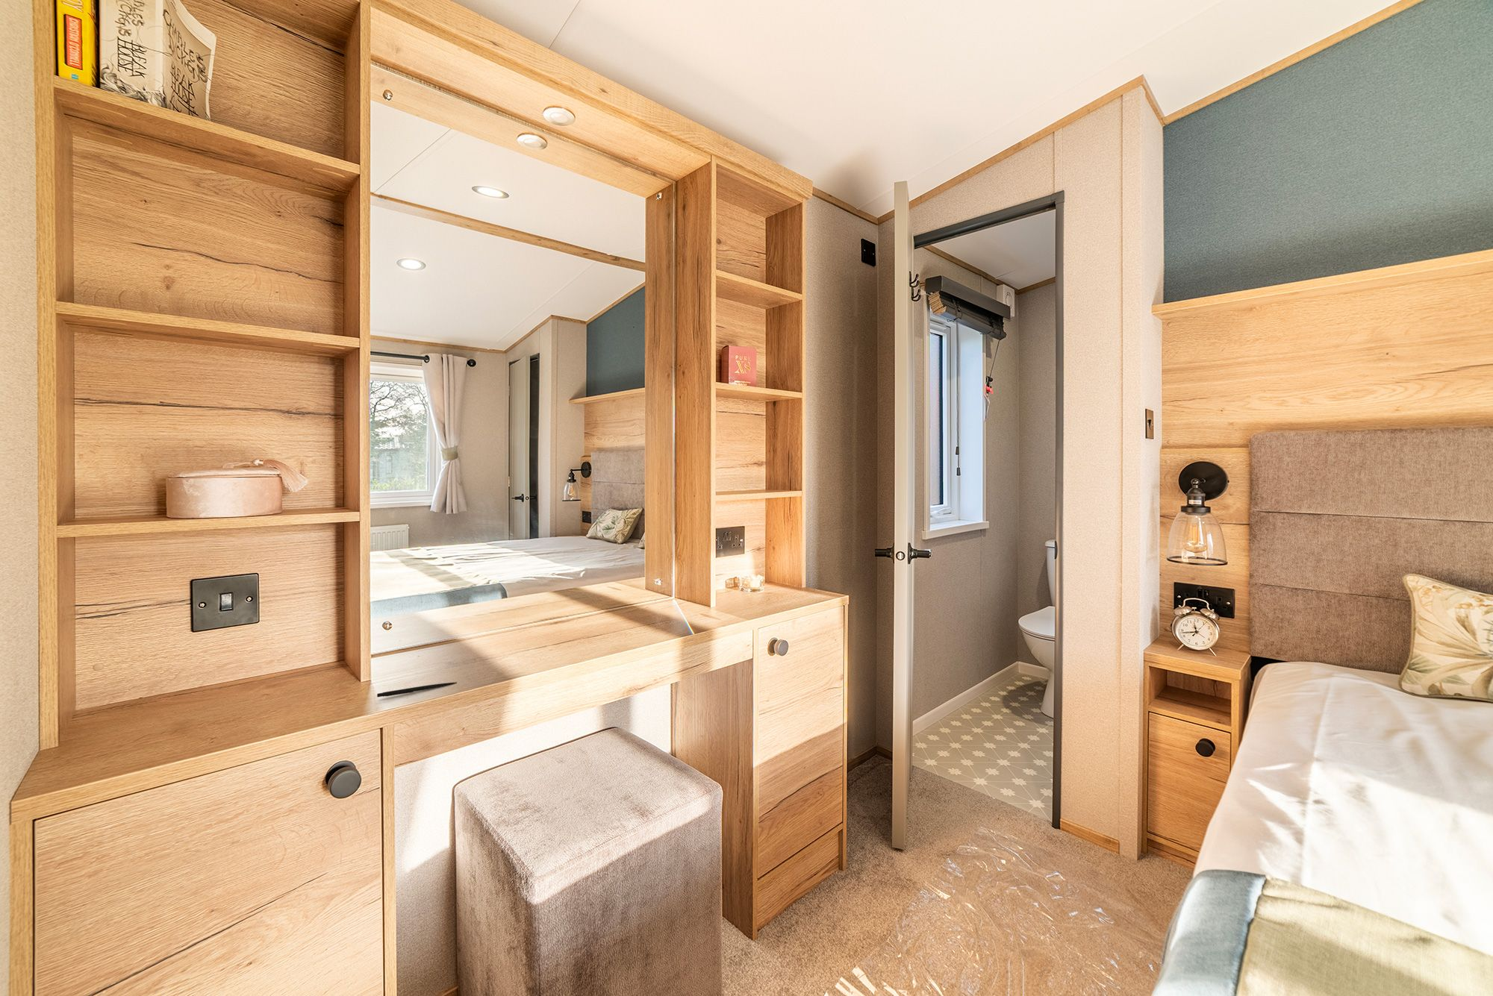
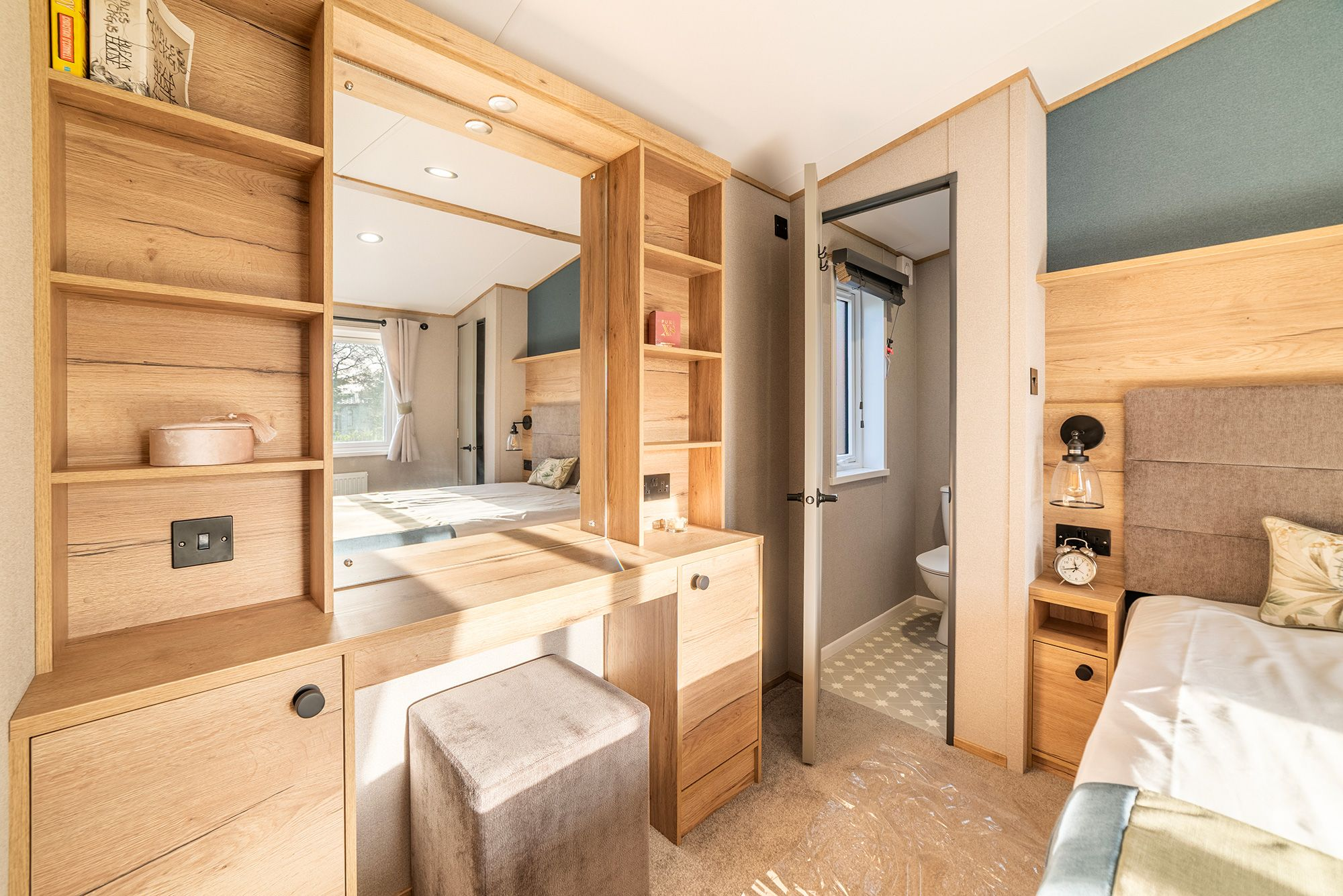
- pen (419, 688)
